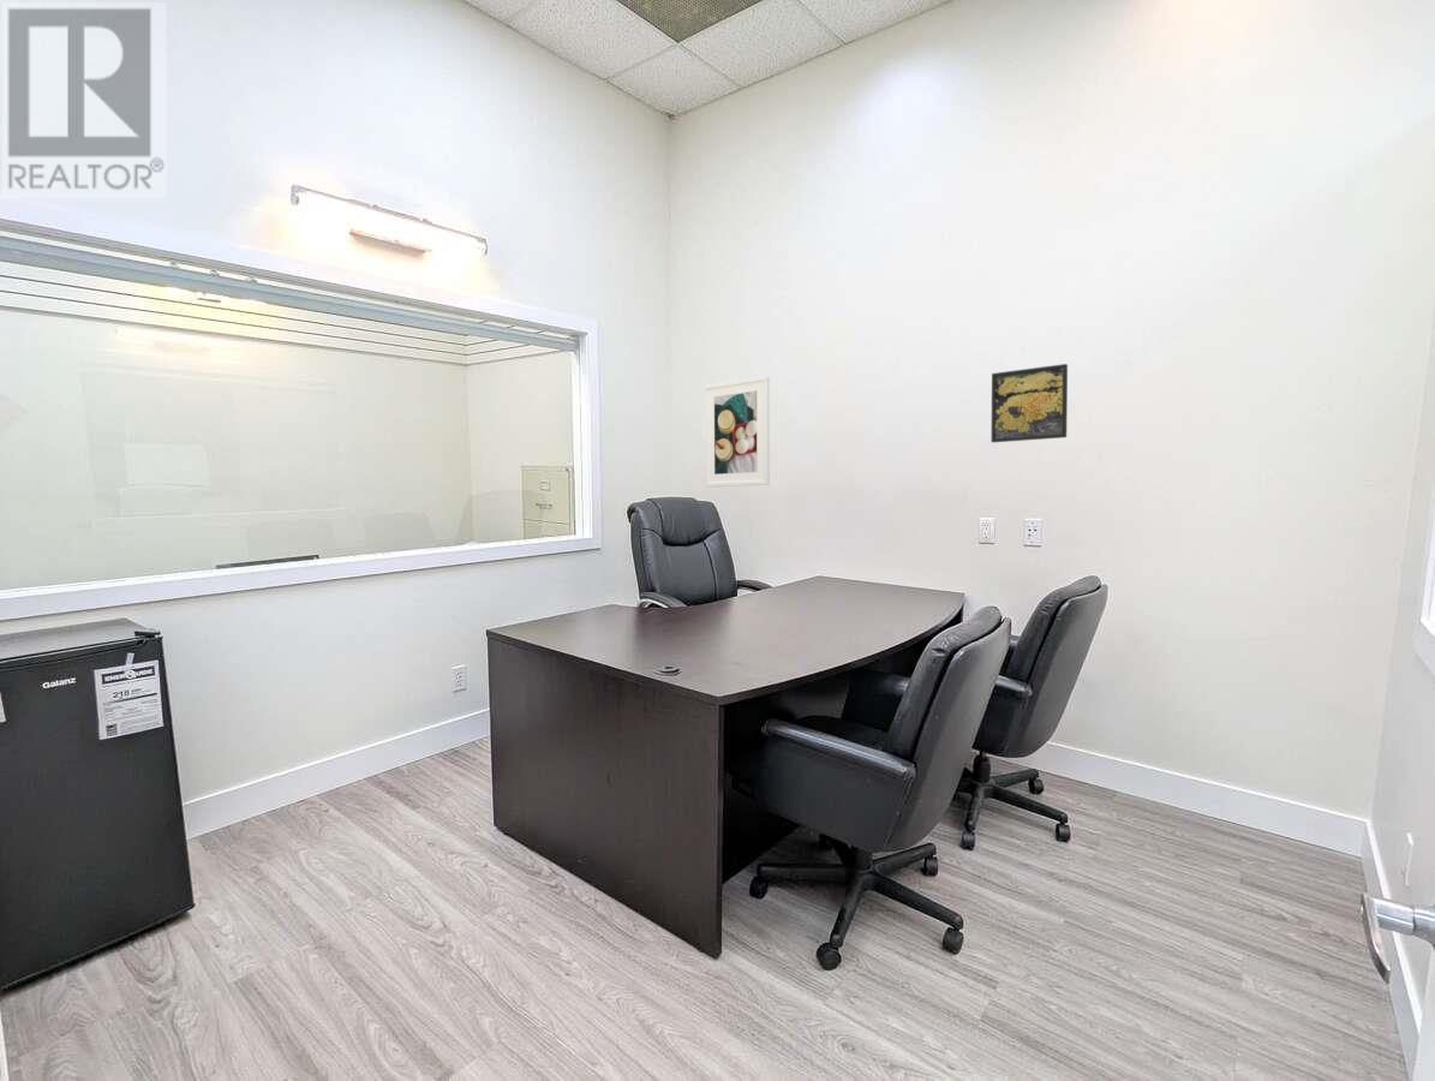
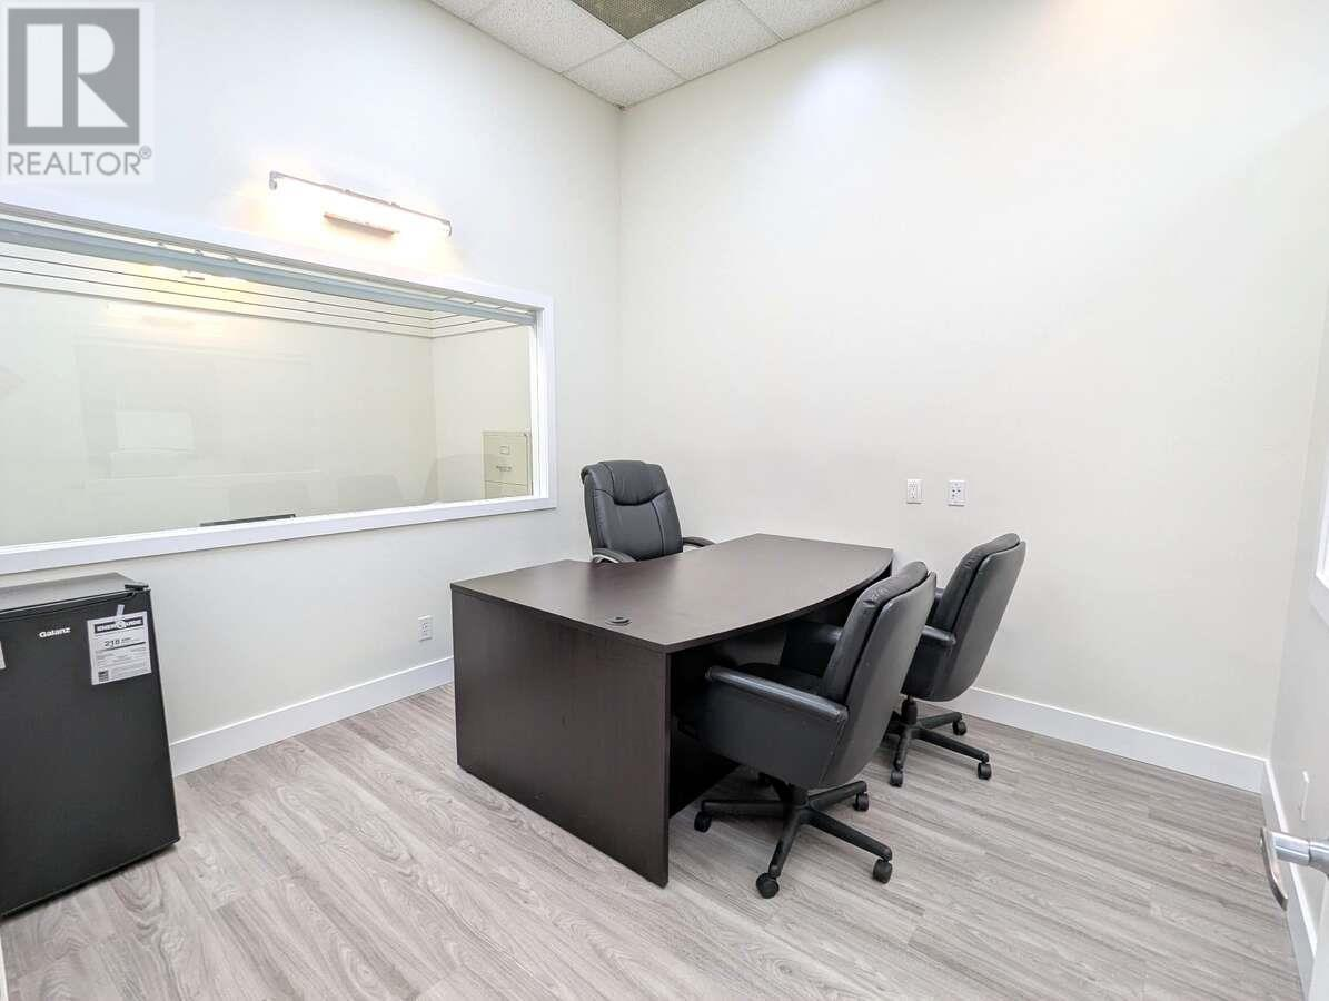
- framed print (735, 434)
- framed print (1028, 404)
